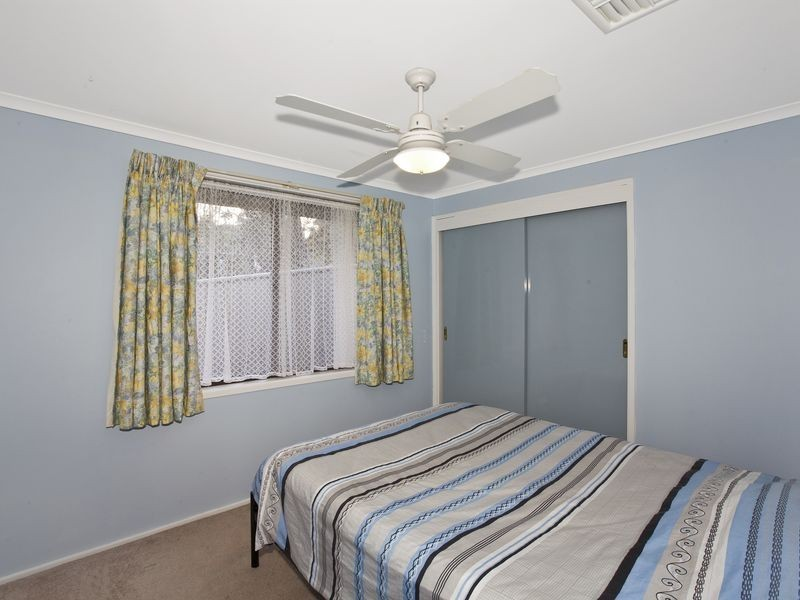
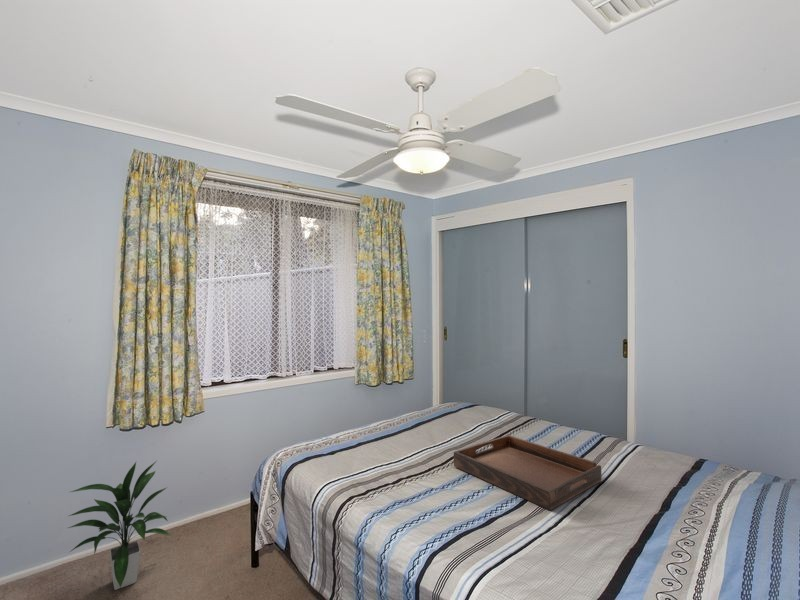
+ serving tray (525, 465)
+ indoor plant (123, 525)
